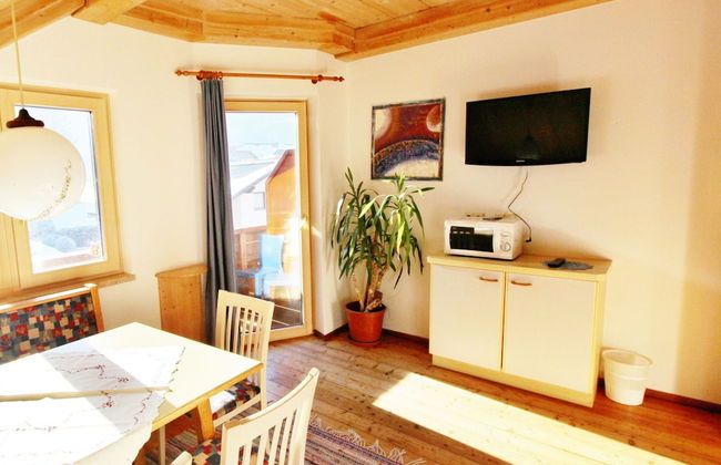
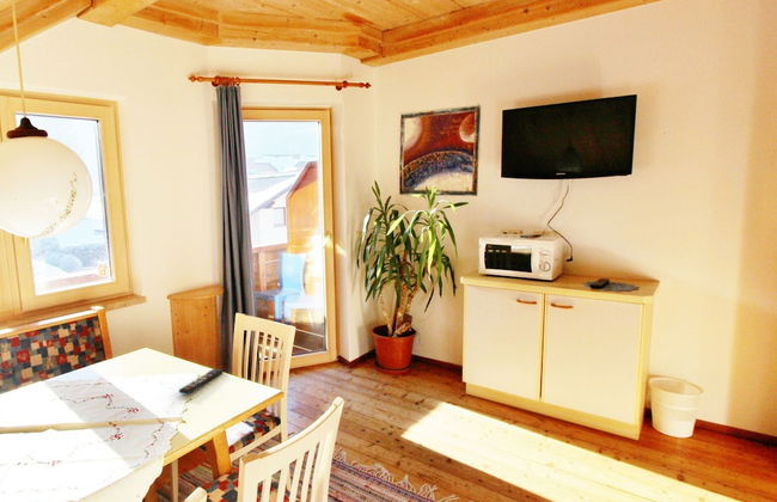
+ remote control (202, 380)
